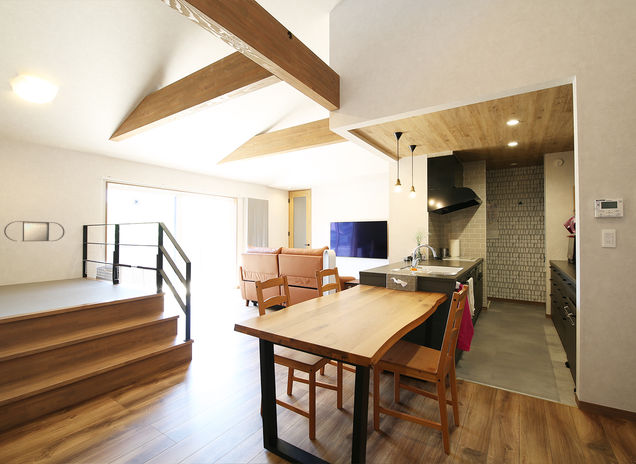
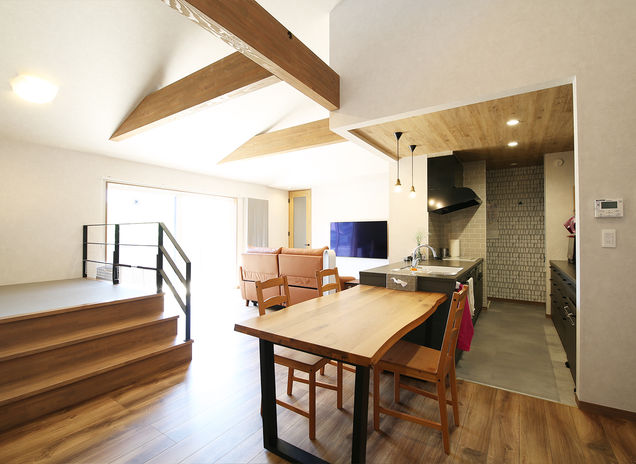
- home mirror (36, 231)
